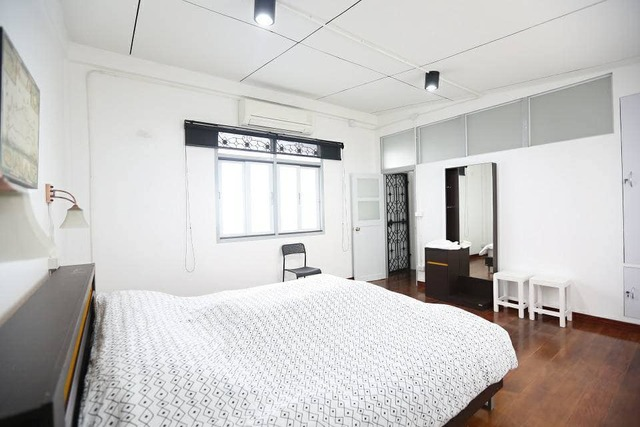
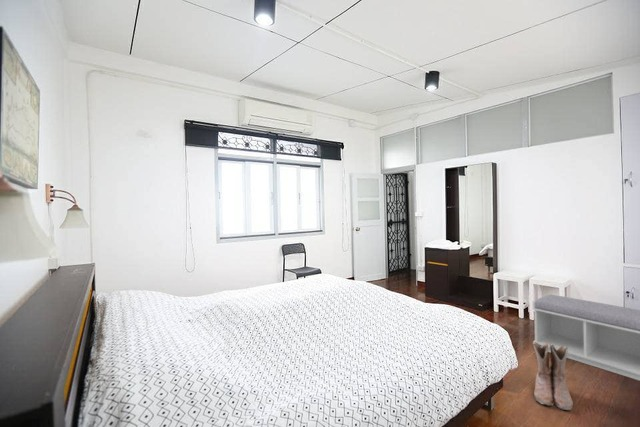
+ boots (552, 371)
+ bench (591, 331)
